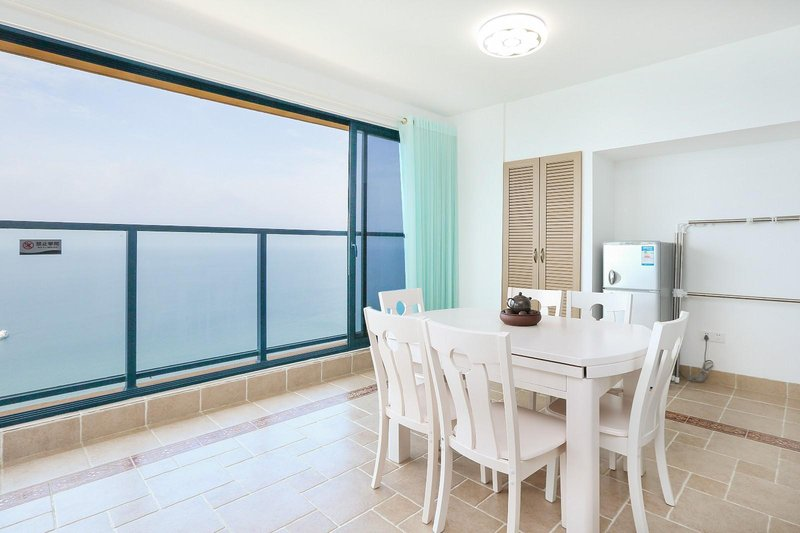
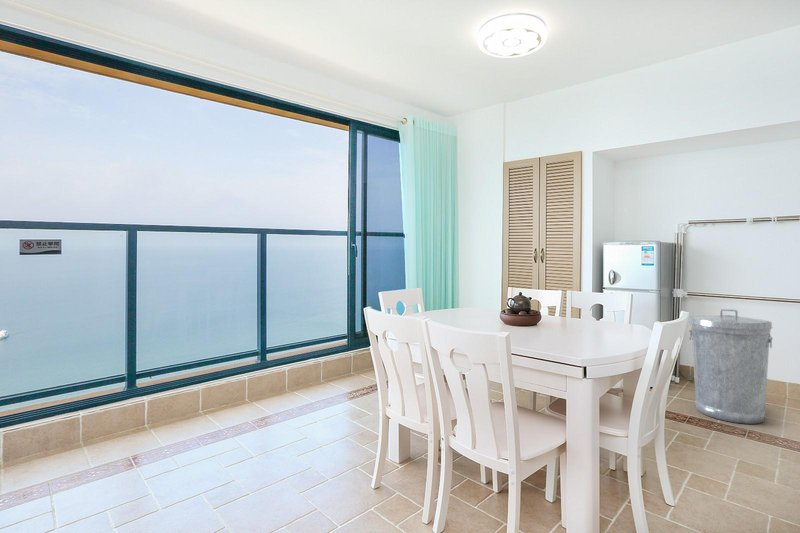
+ trash can (728, 361)
